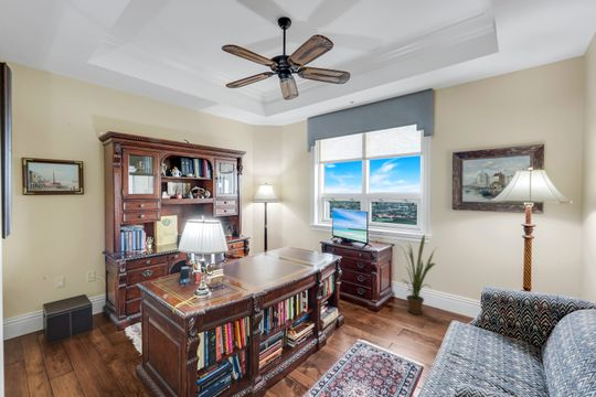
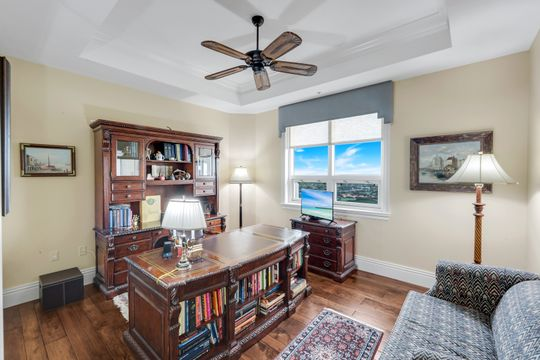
- house plant (414, 272)
